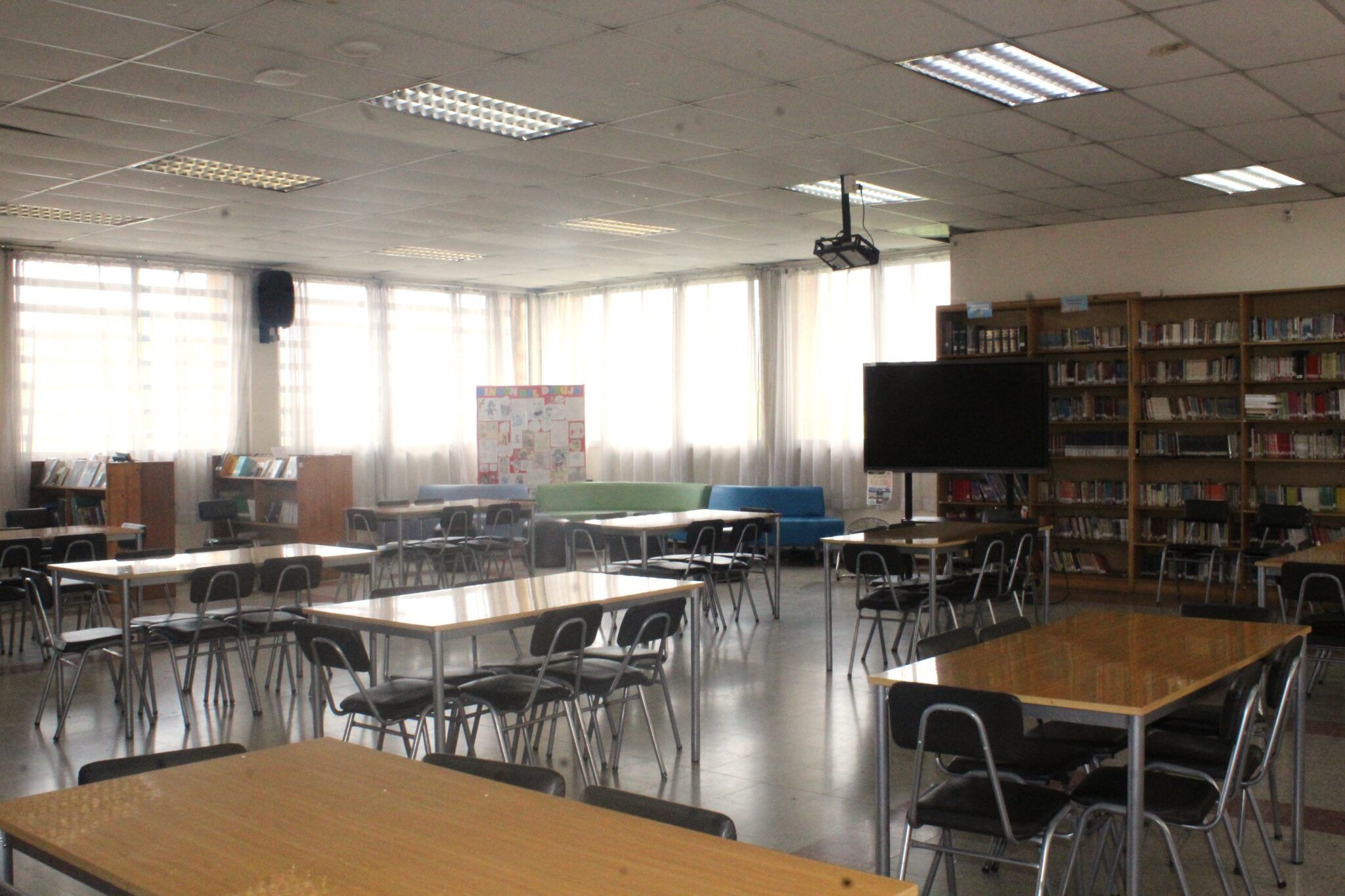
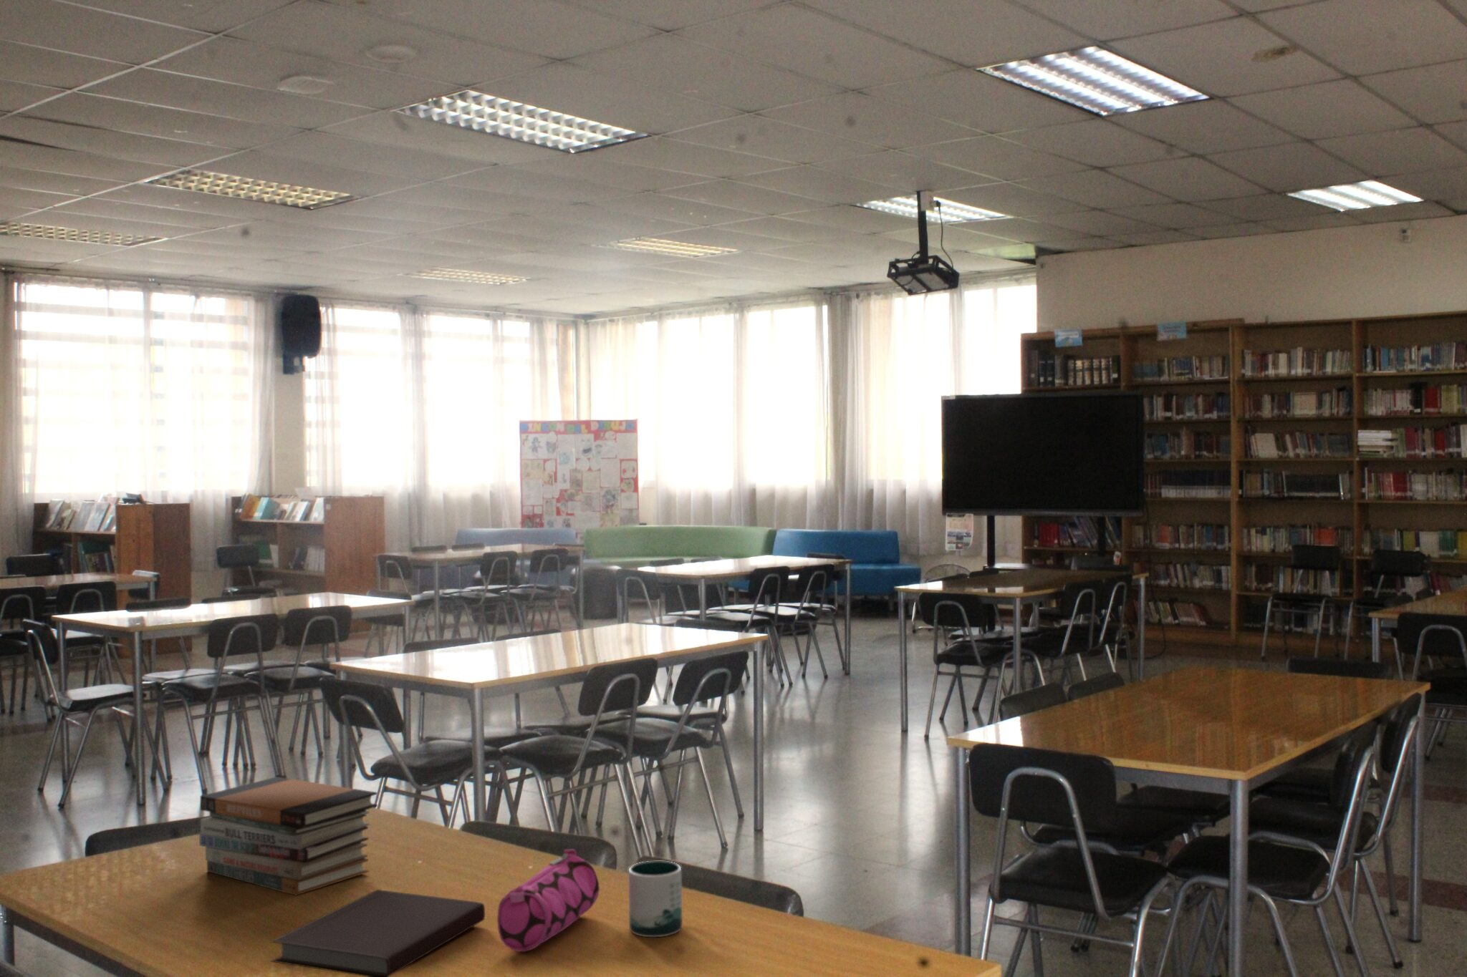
+ pencil case (548, 898)
+ book stack (287, 832)
+ notebook (382, 930)
+ mug (661, 895)
